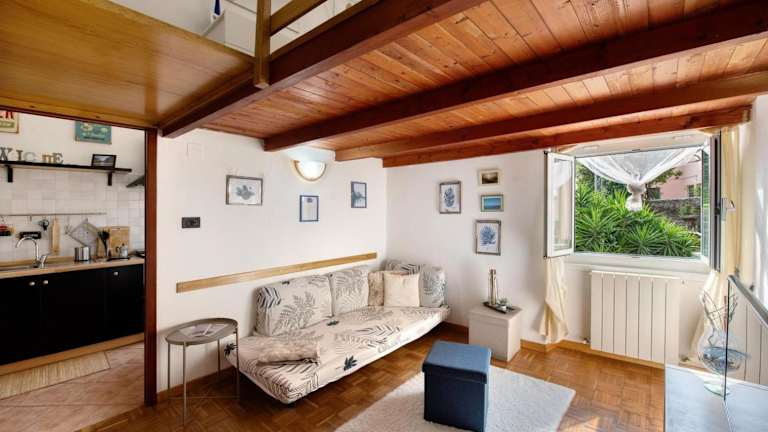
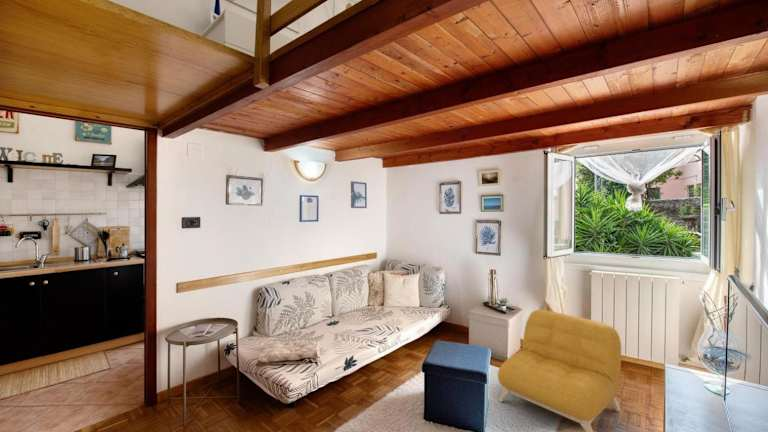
+ armchair (557, 364)
